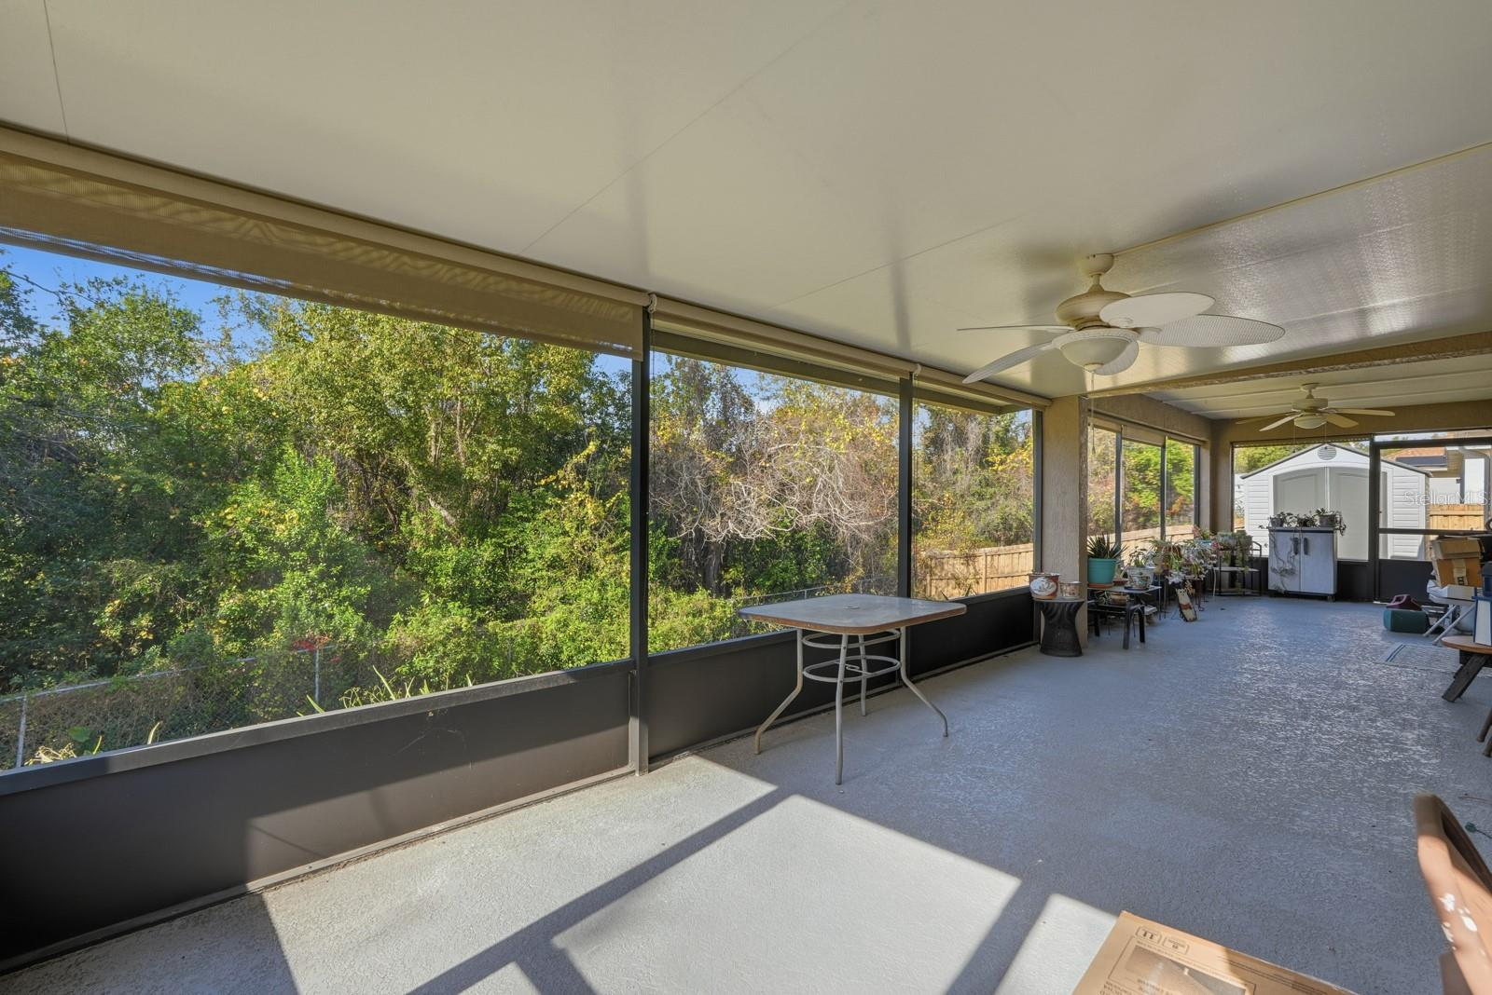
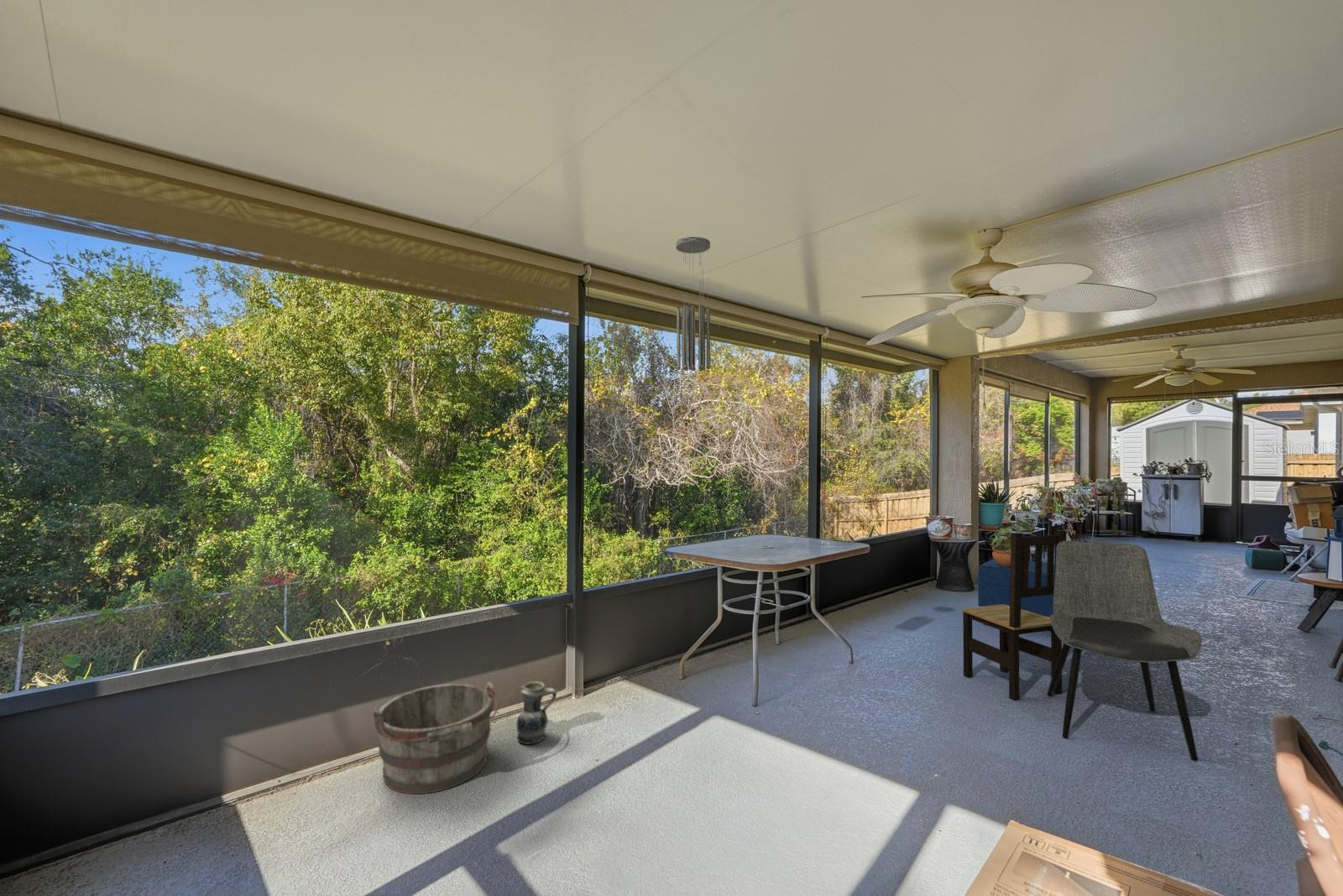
+ bucket (437, 733)
+ bench (1053, 601)
+ dining chair (1011, 606)
+ wind chime (692, 305)
+ ceramic jug (536, 711)
+ dining chair (1111, 637)
+ potted plant (1011, 542)
